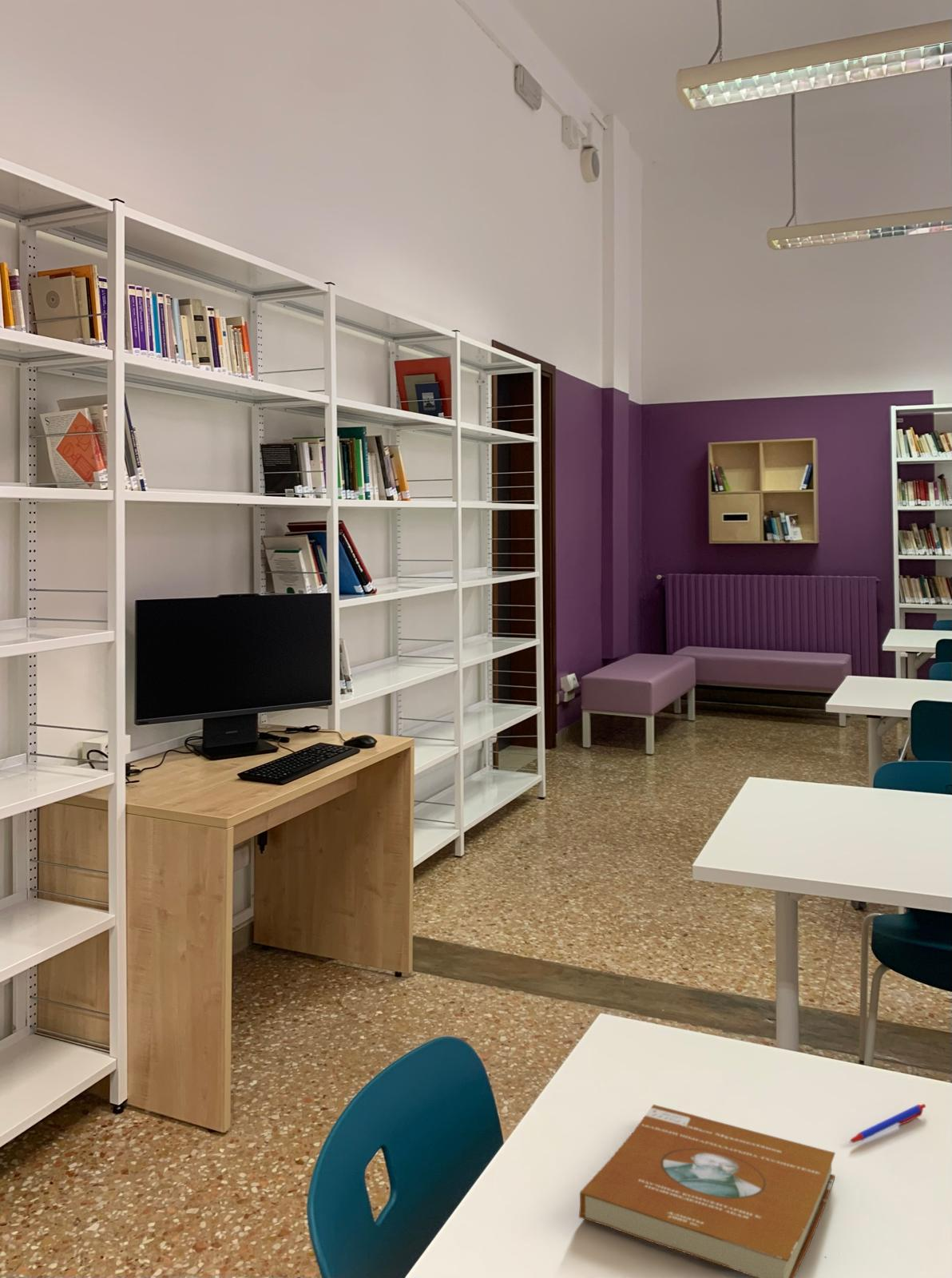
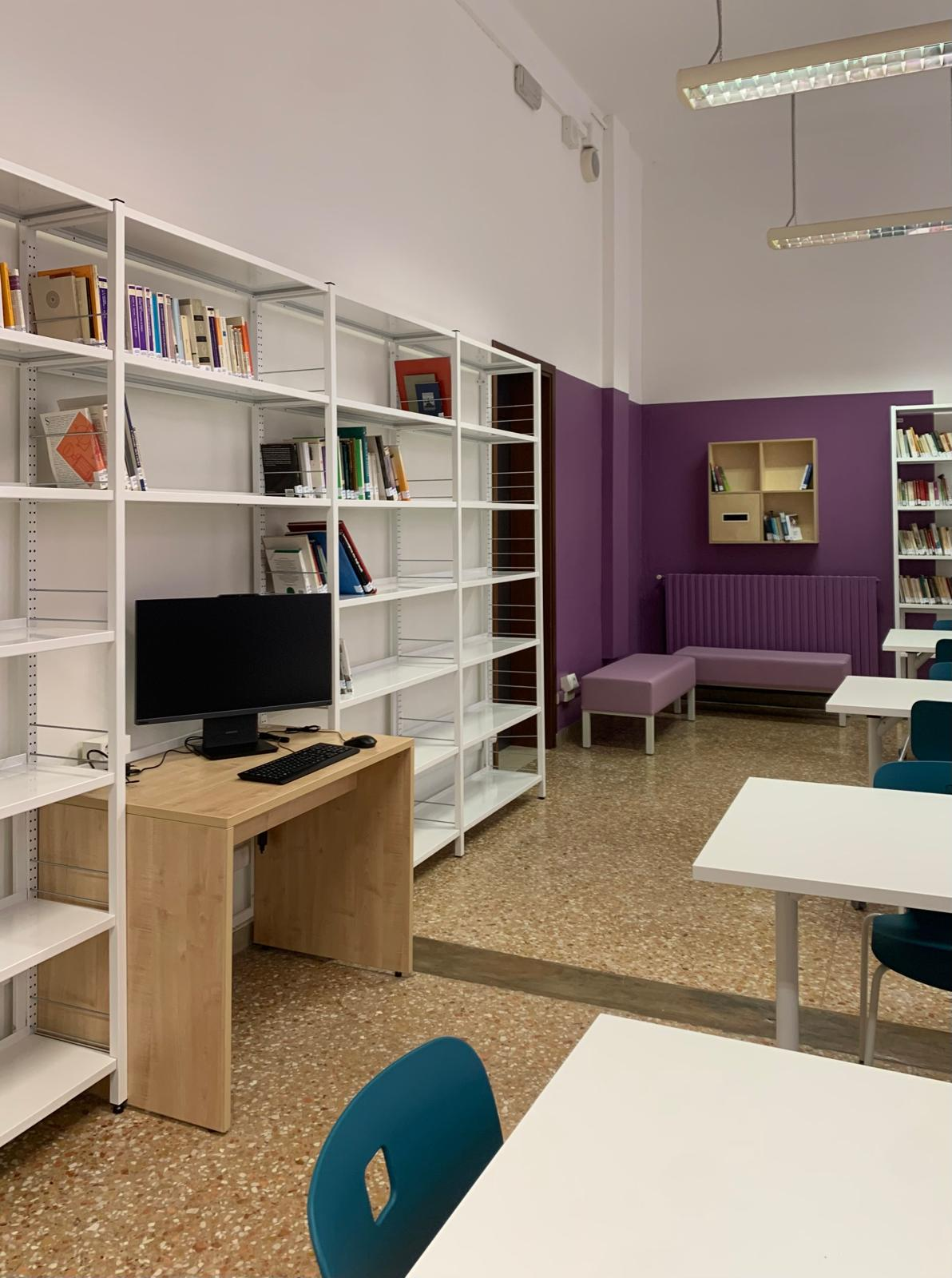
- pen (887, 1123)
- book (711, 1184)
